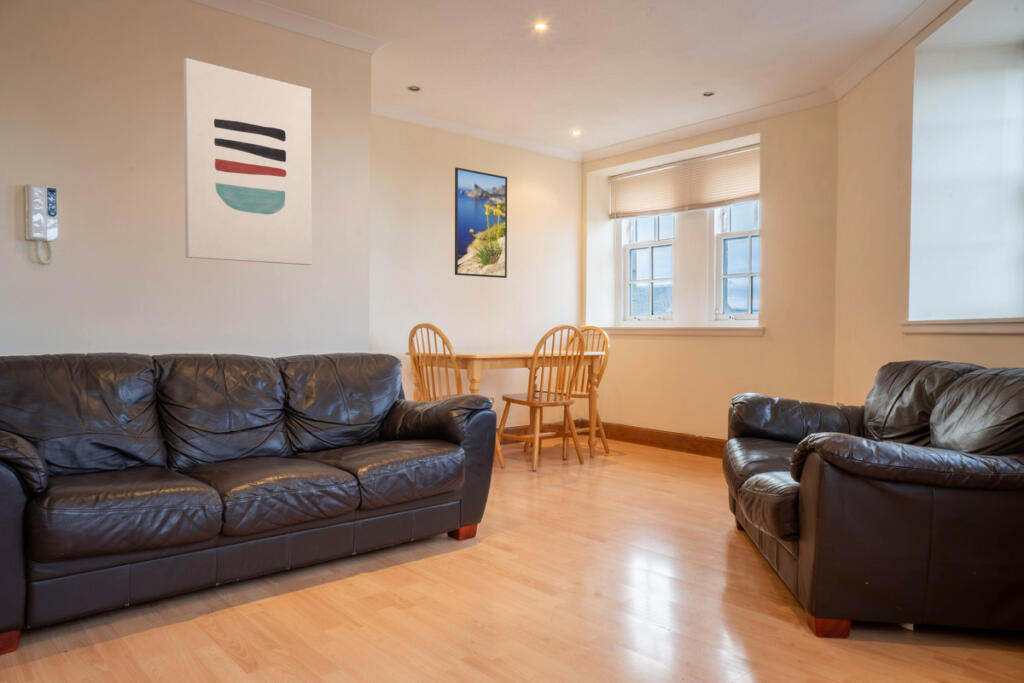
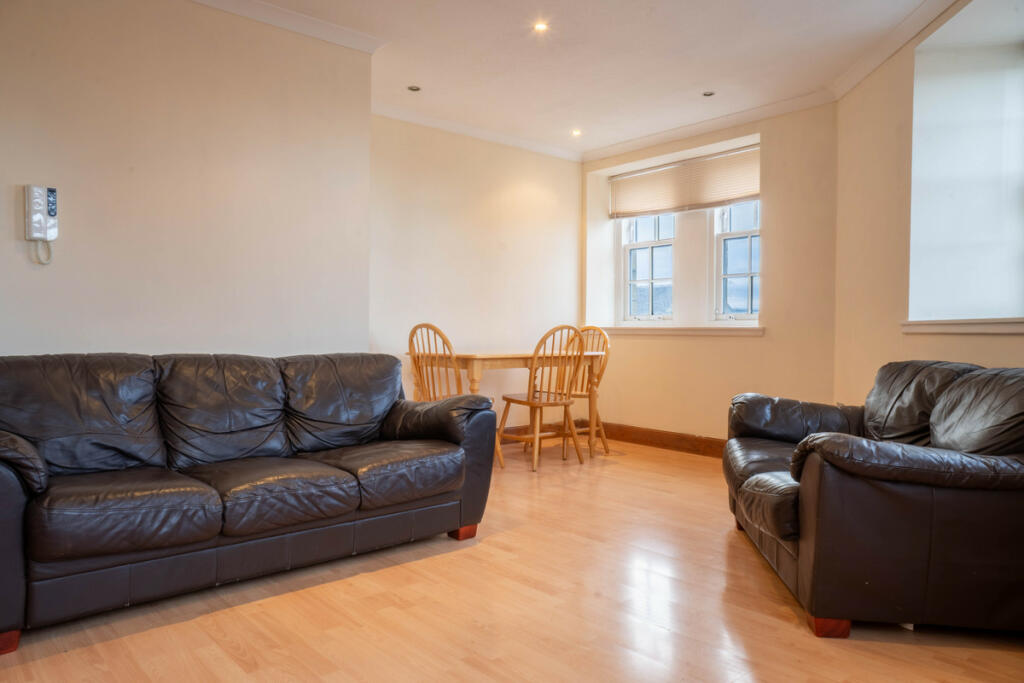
- wall art (251, 168)
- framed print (481, 224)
